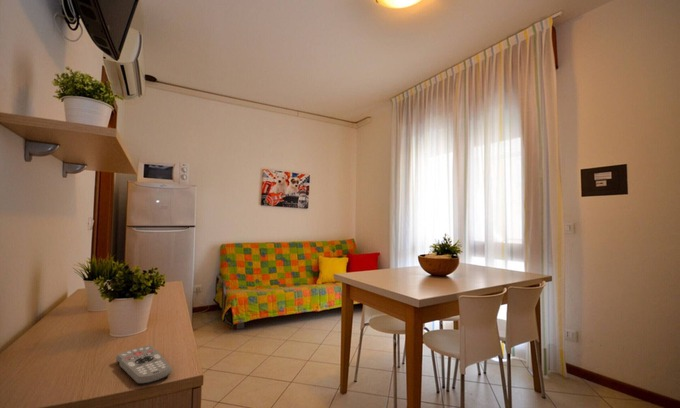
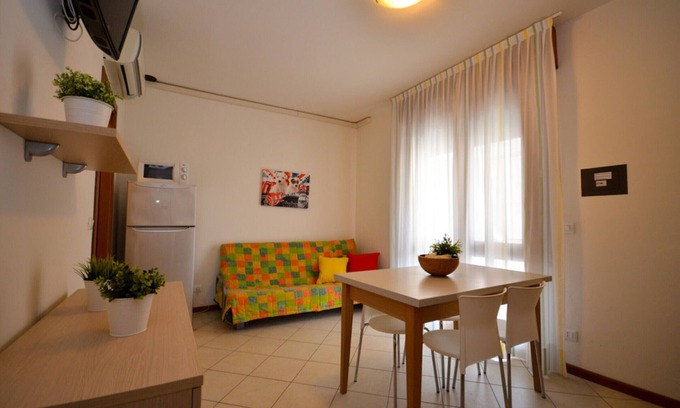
- remote control (144, 364)
